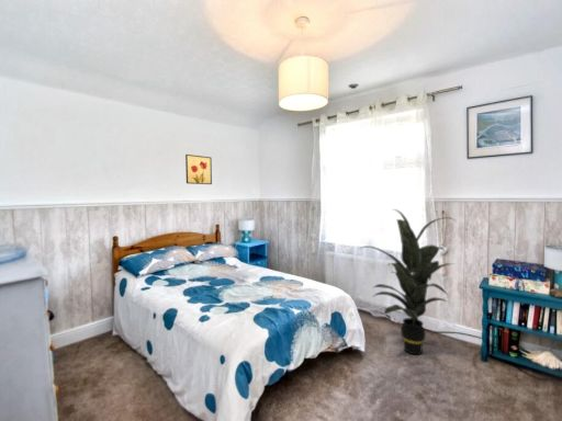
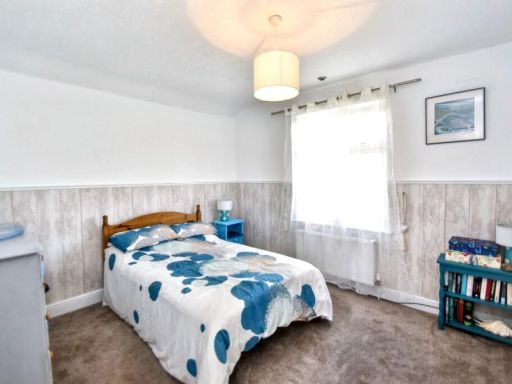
- indoor plant (408, 278)
- wall art (199, 170)
